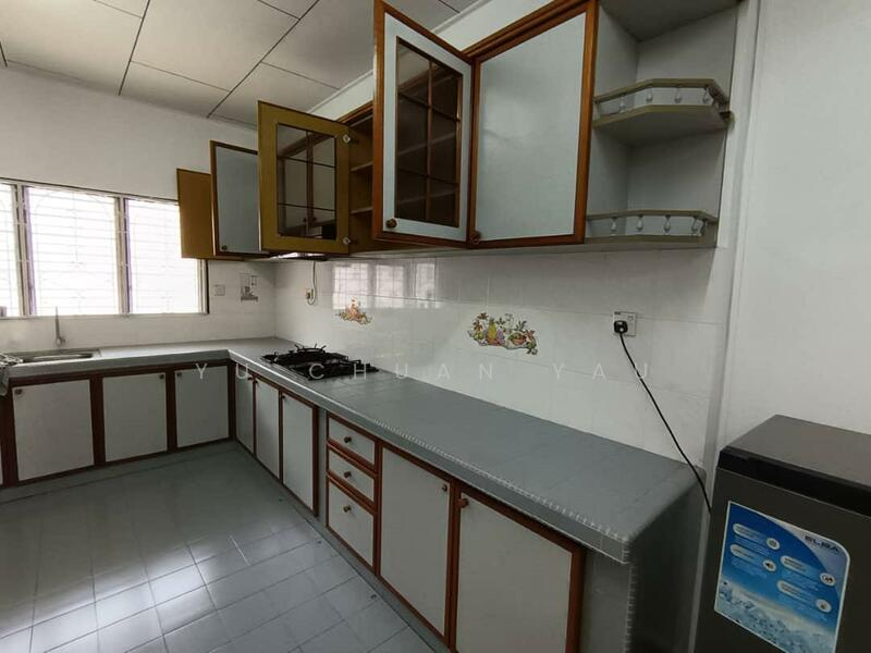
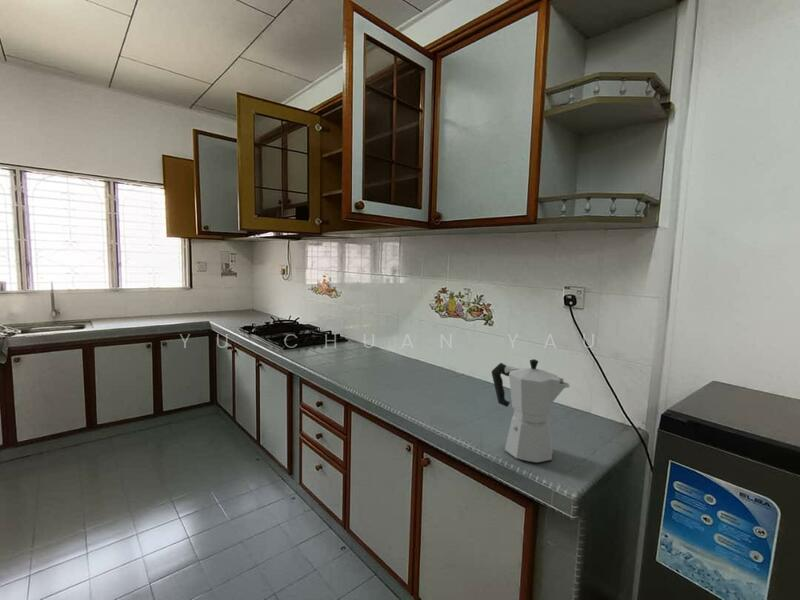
+ moka pot (526, 404)
